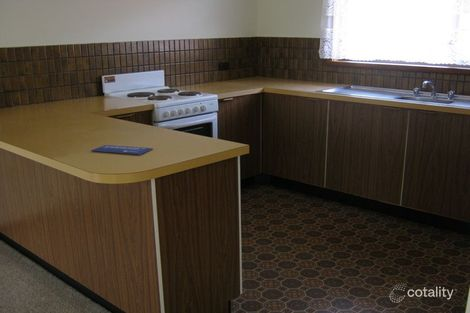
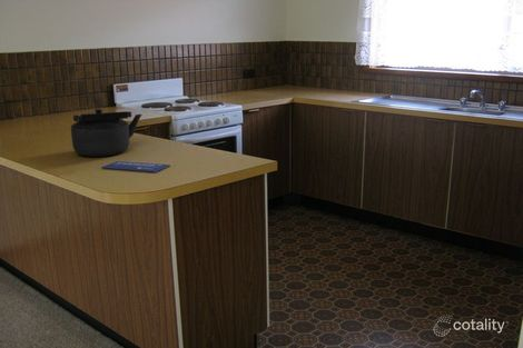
+ kettle (102, 130)
